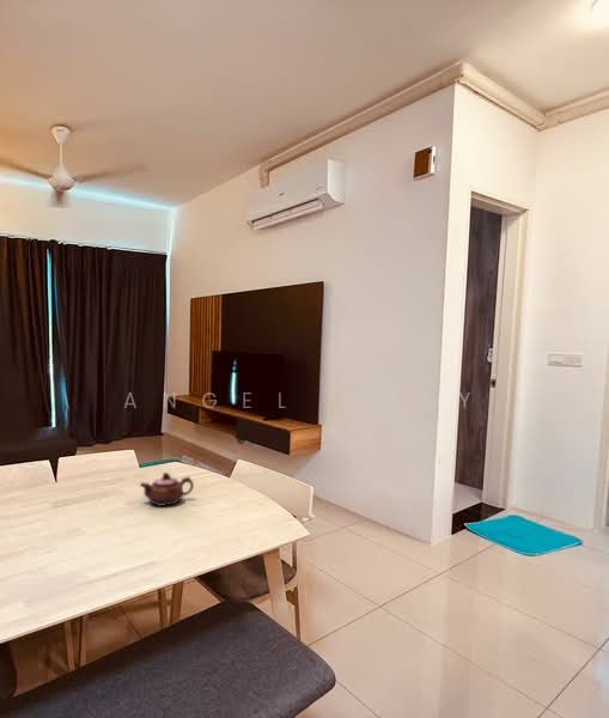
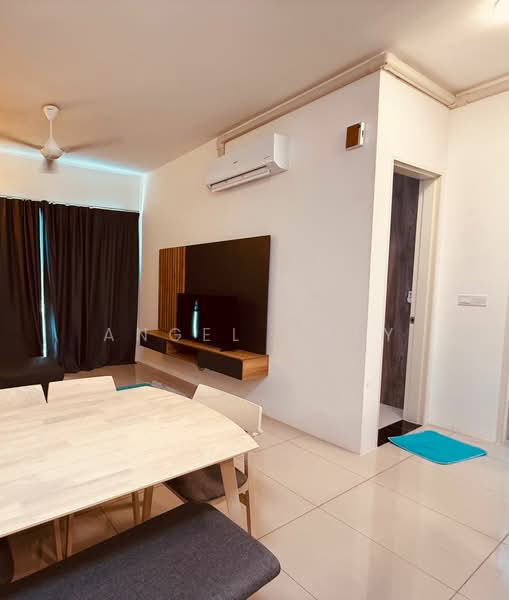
- teapot (166, 486)
